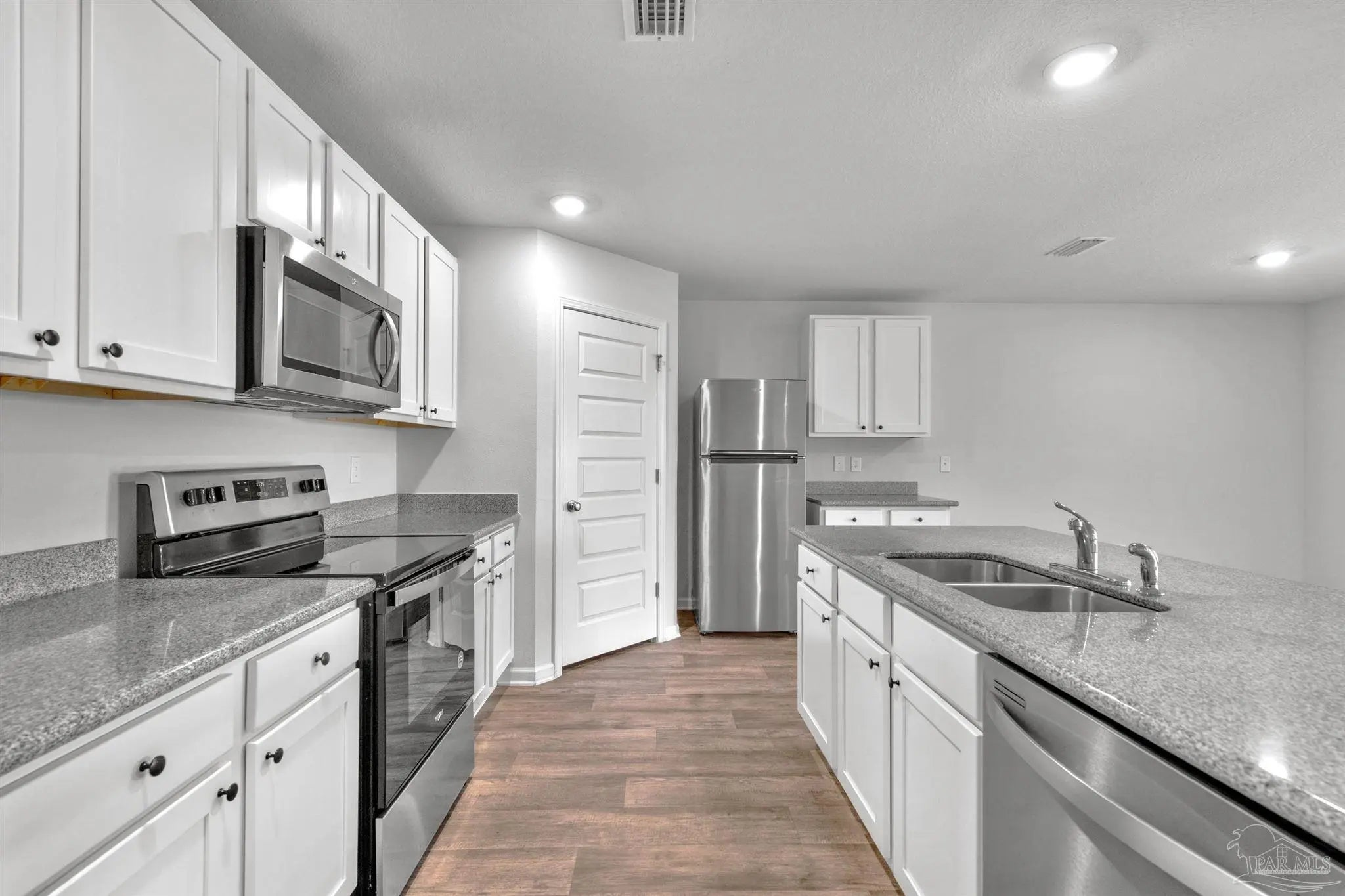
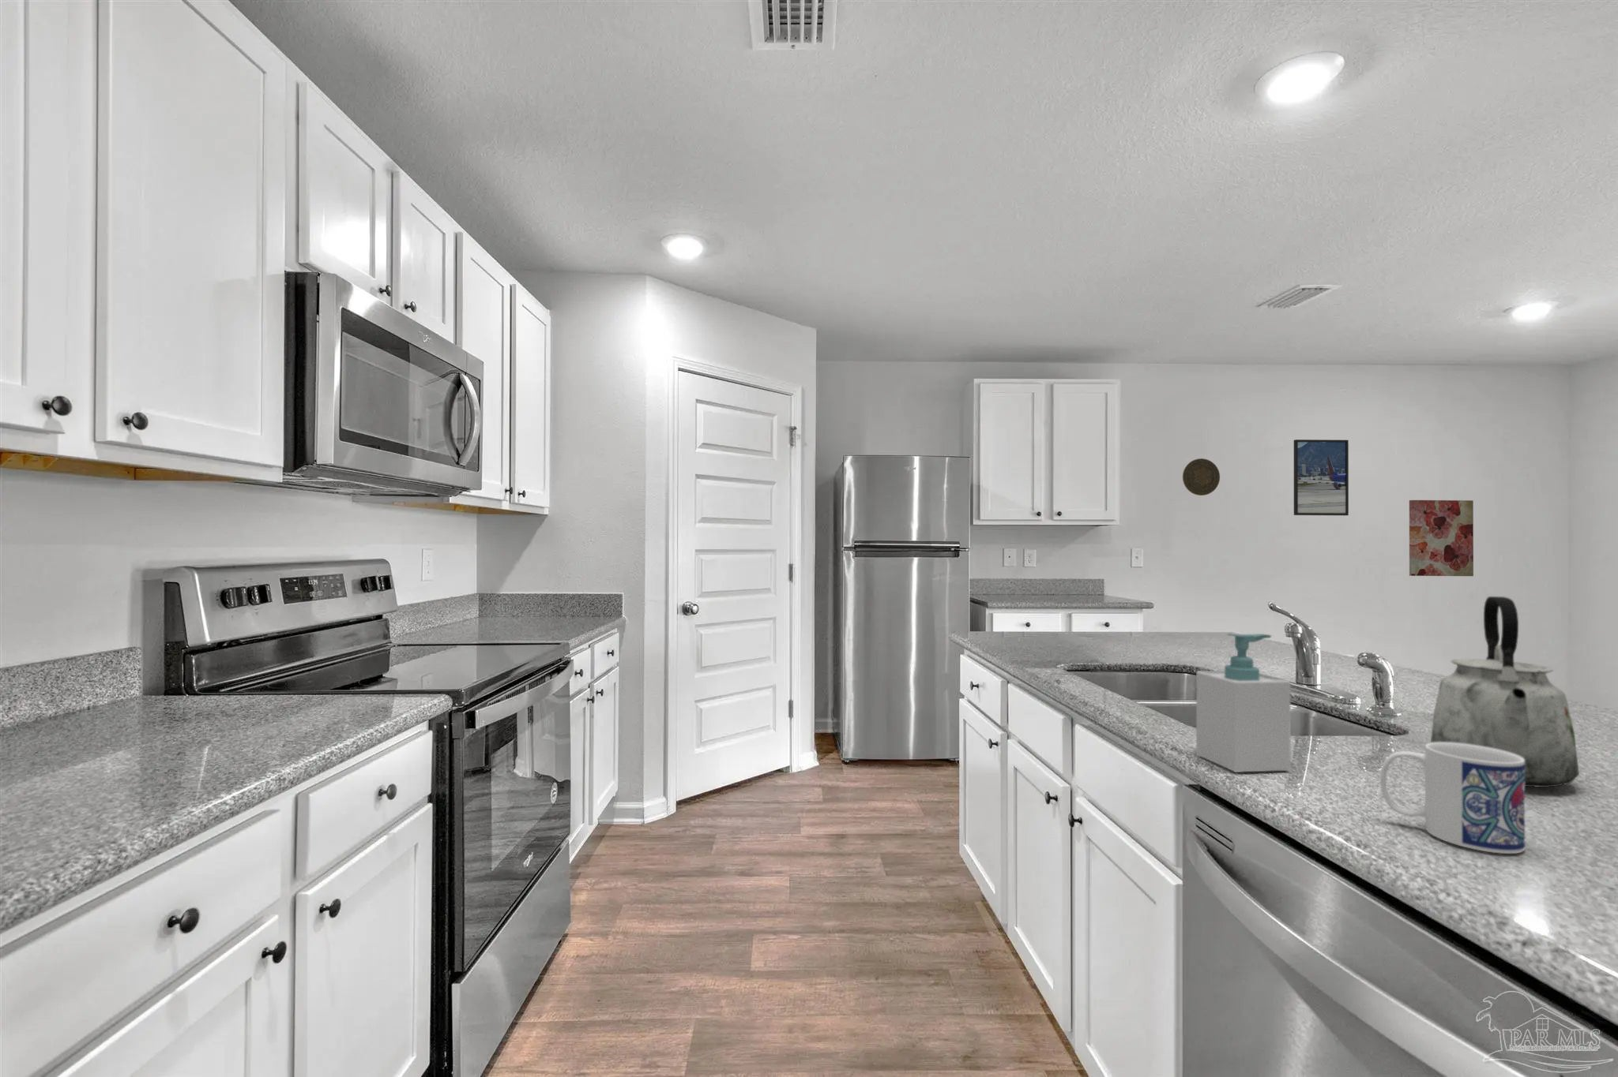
+ kettle (1504, 690)
+ mug (1448, 791)
+ decorative plate (1202, 476)
+ wall art (1441, 538)
+ soap bottle (1241, 697)
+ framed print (1321, 477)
